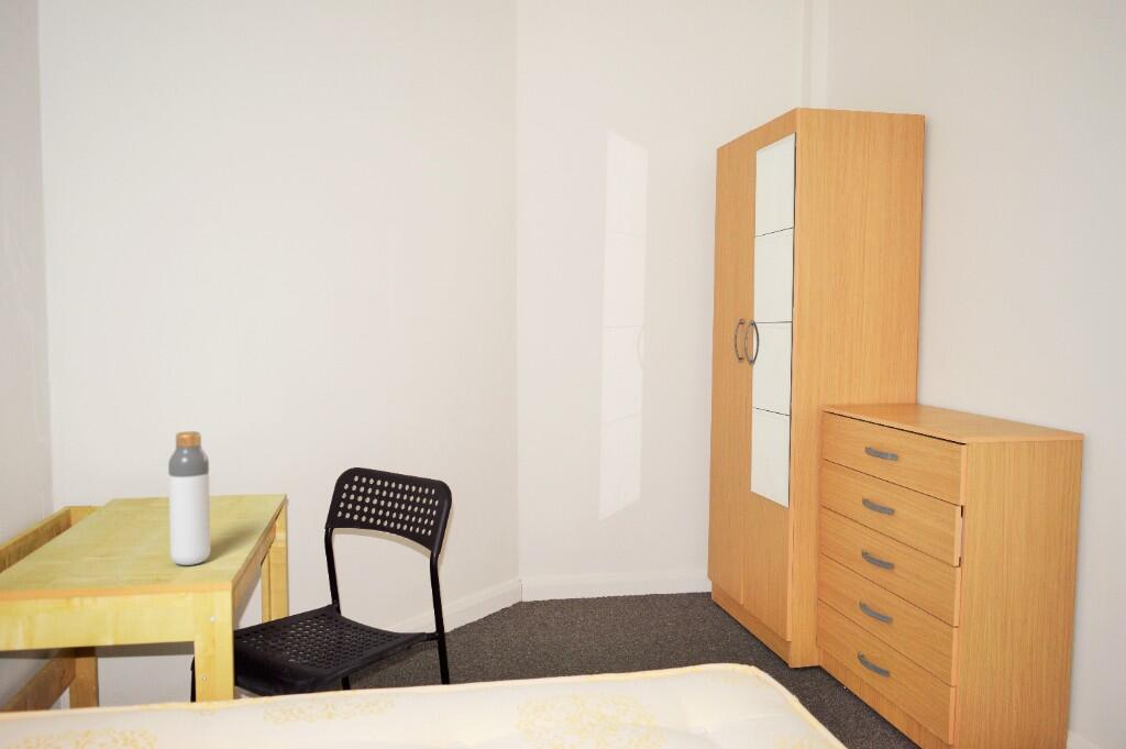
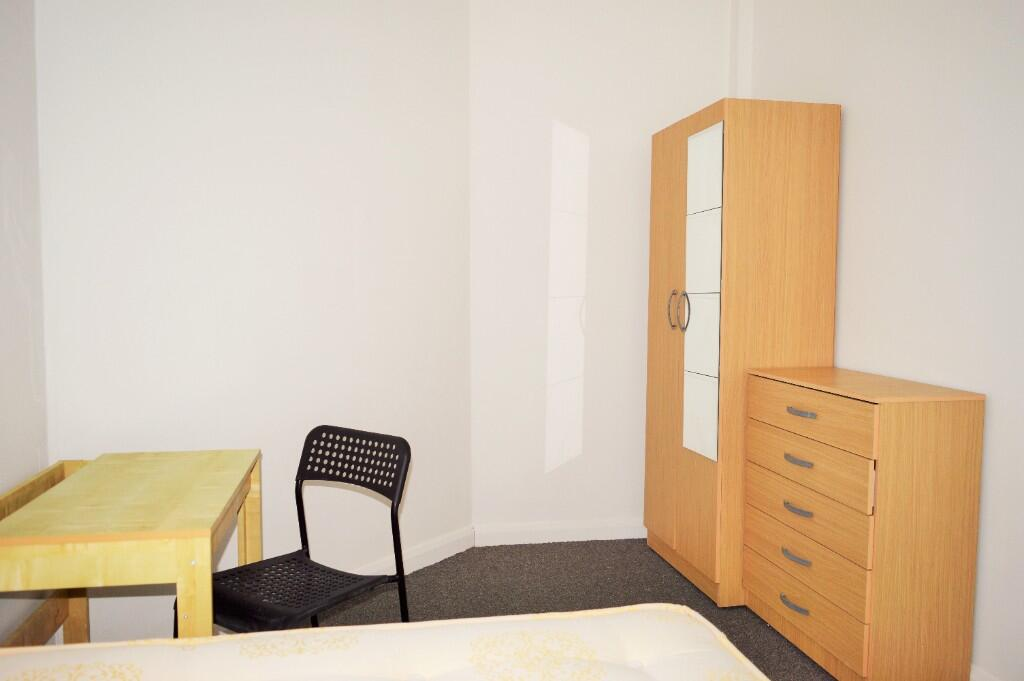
- bottle (189, 497)
